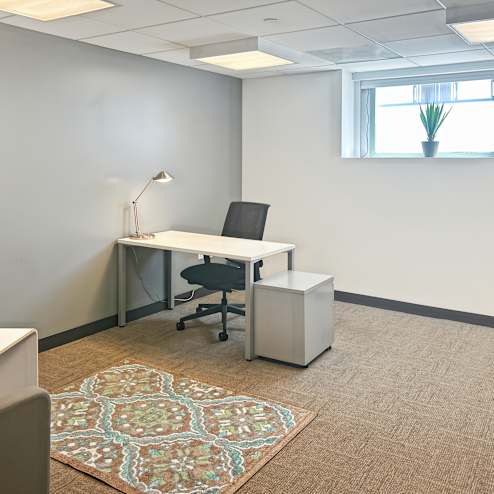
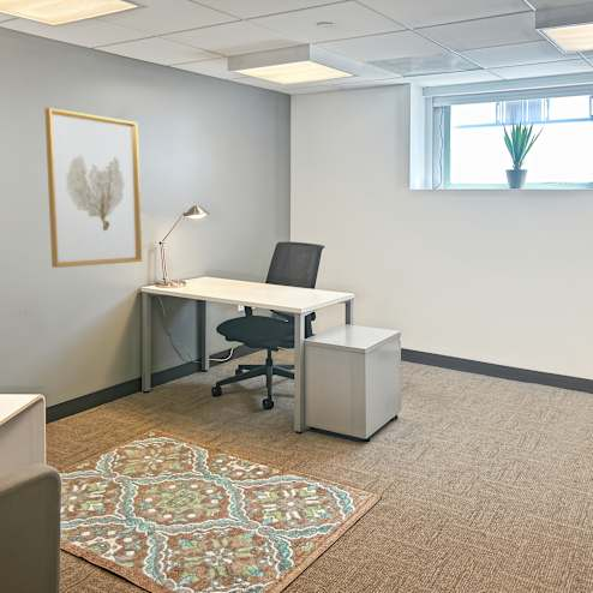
+ wall art (96, 191)
